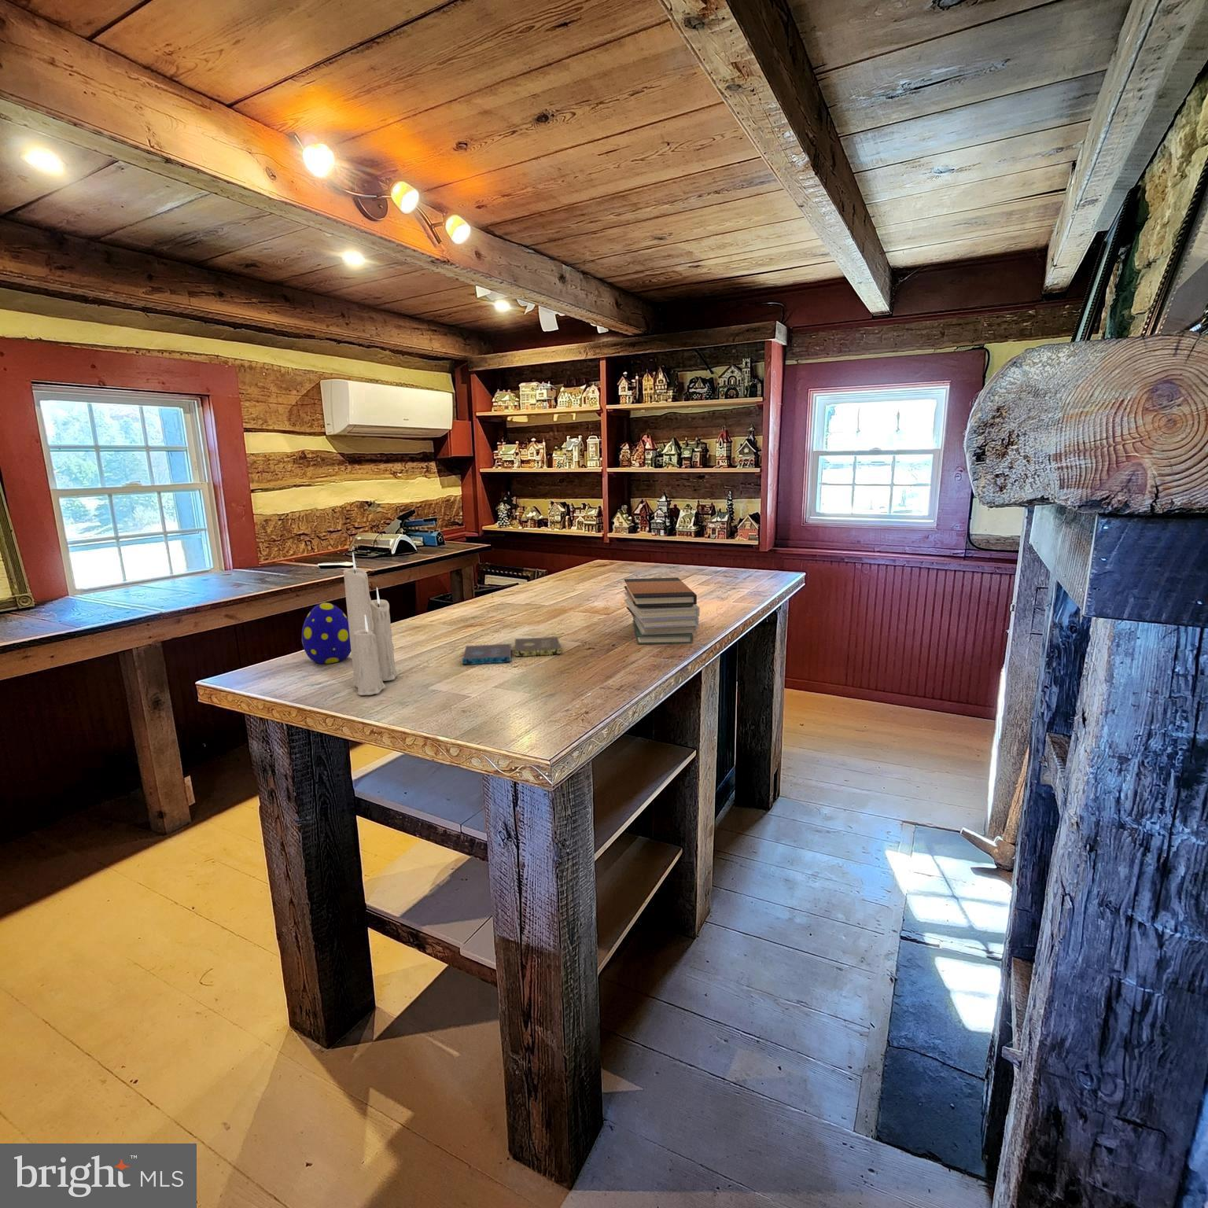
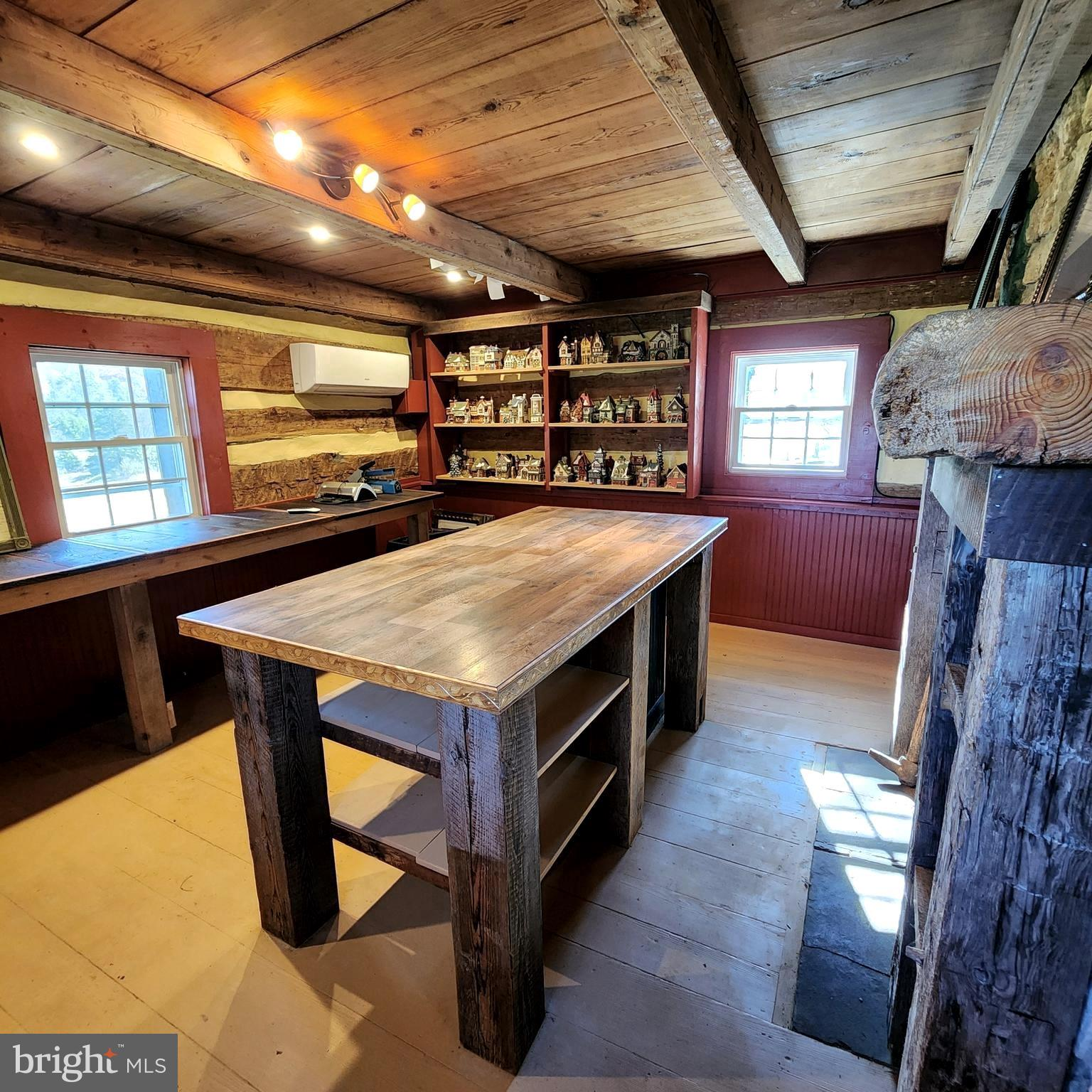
- music album box set (510, 649)
- decorative egg (327, 631)
- candle (365, 616)
- book stack (659, 610)
